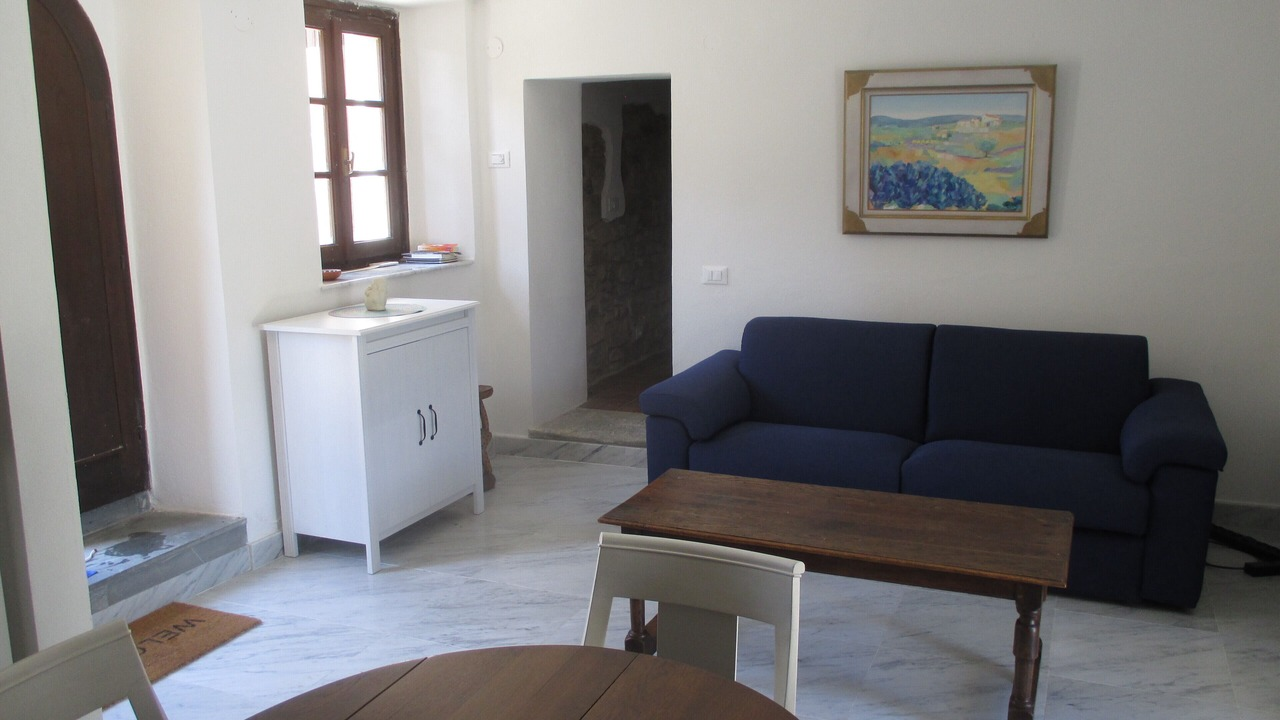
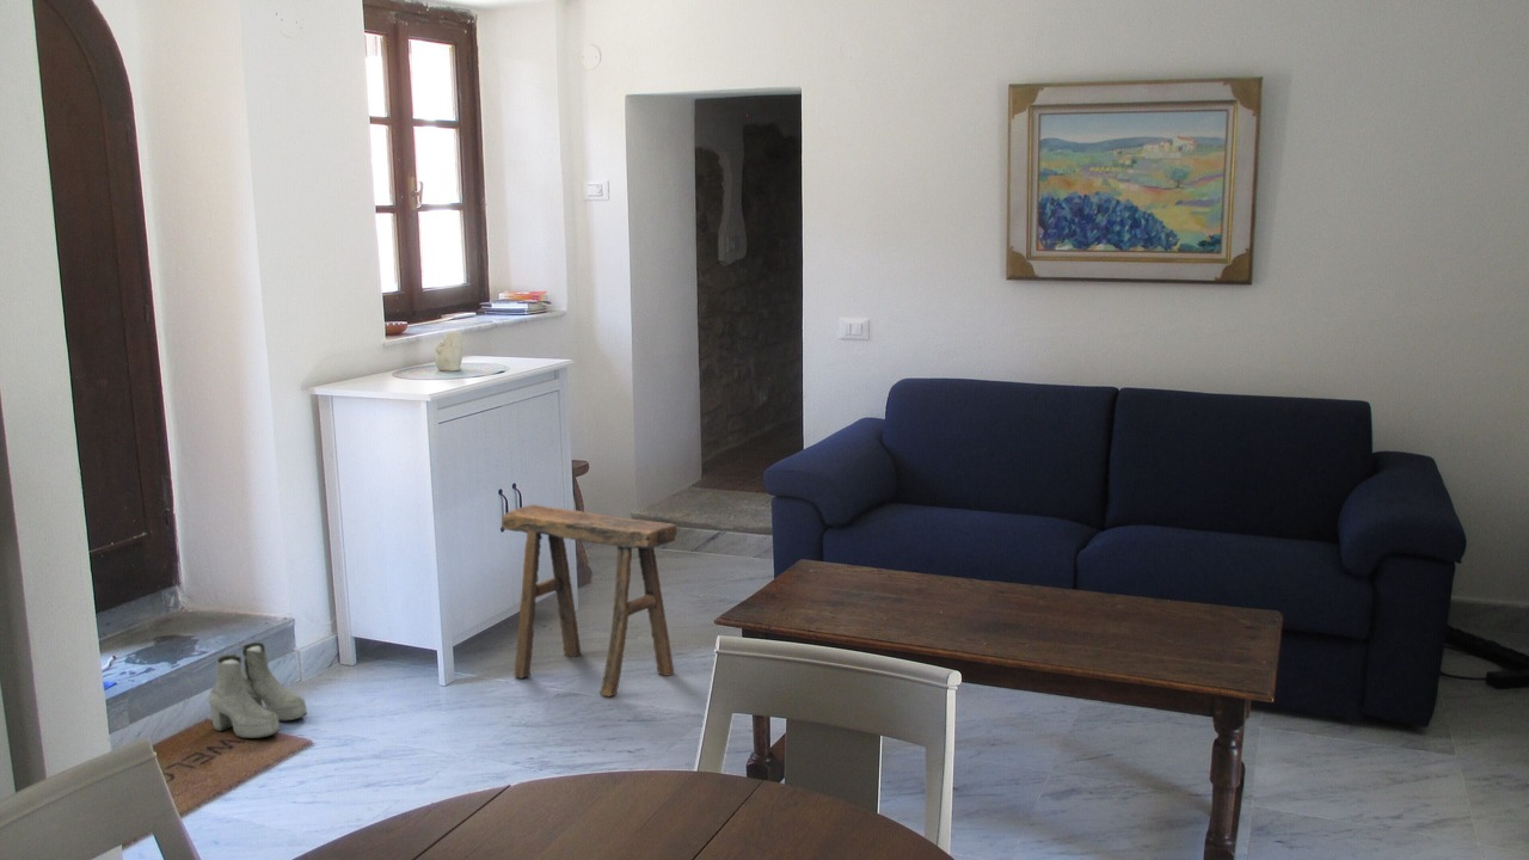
+ boots (256, 687)
+ stool (572, 596)
